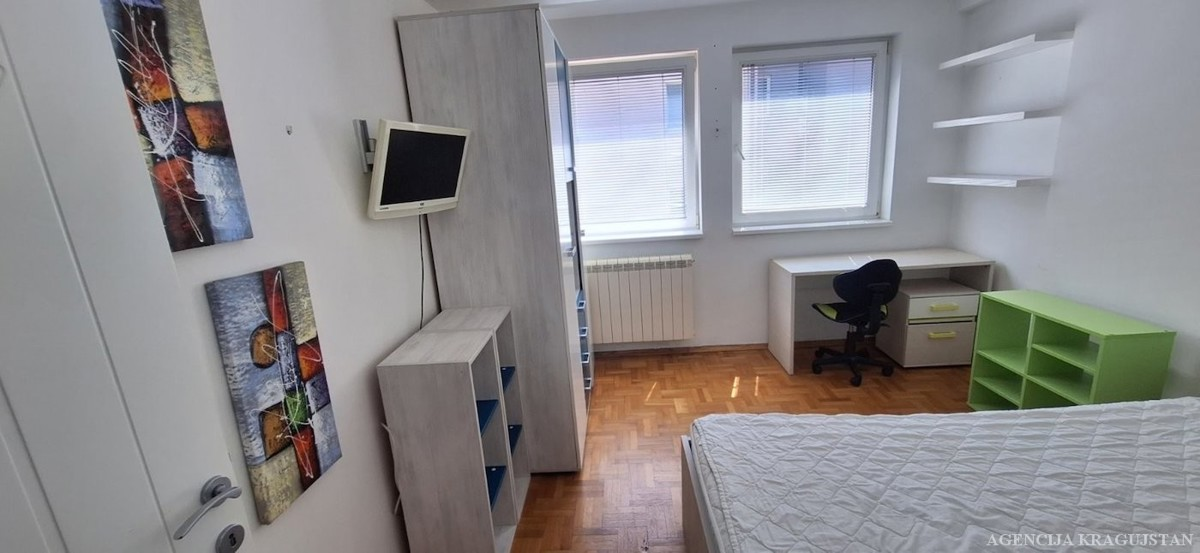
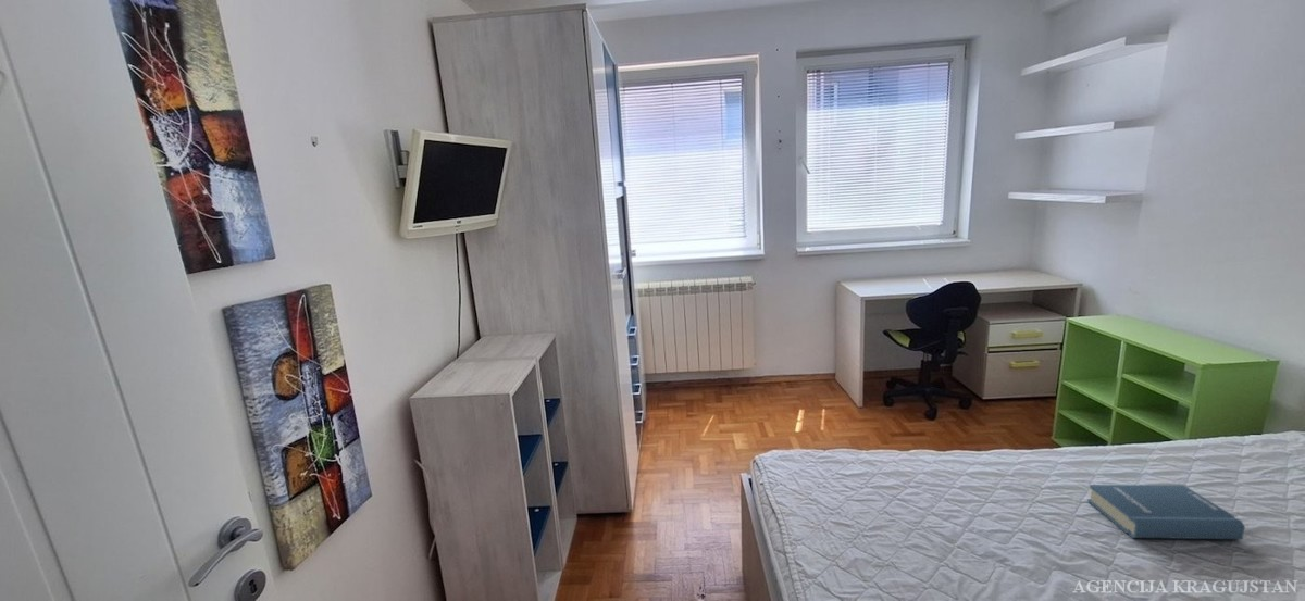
+ hardback book (1160, 511)
